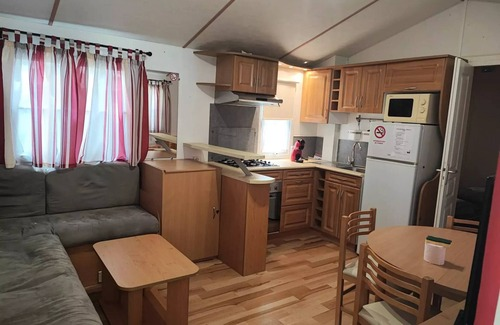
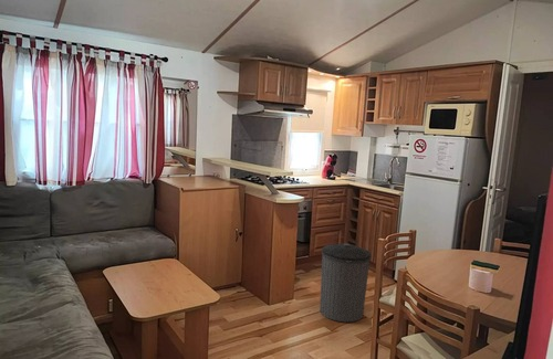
+ trash can (344, 278)
